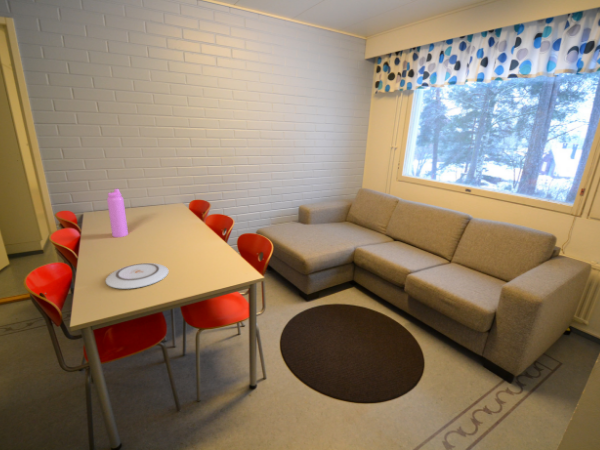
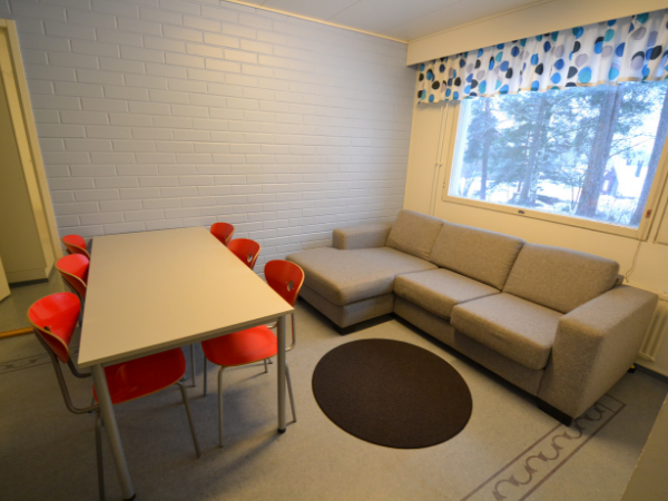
- water bottle (117, 212)
- plate (138, 273)
